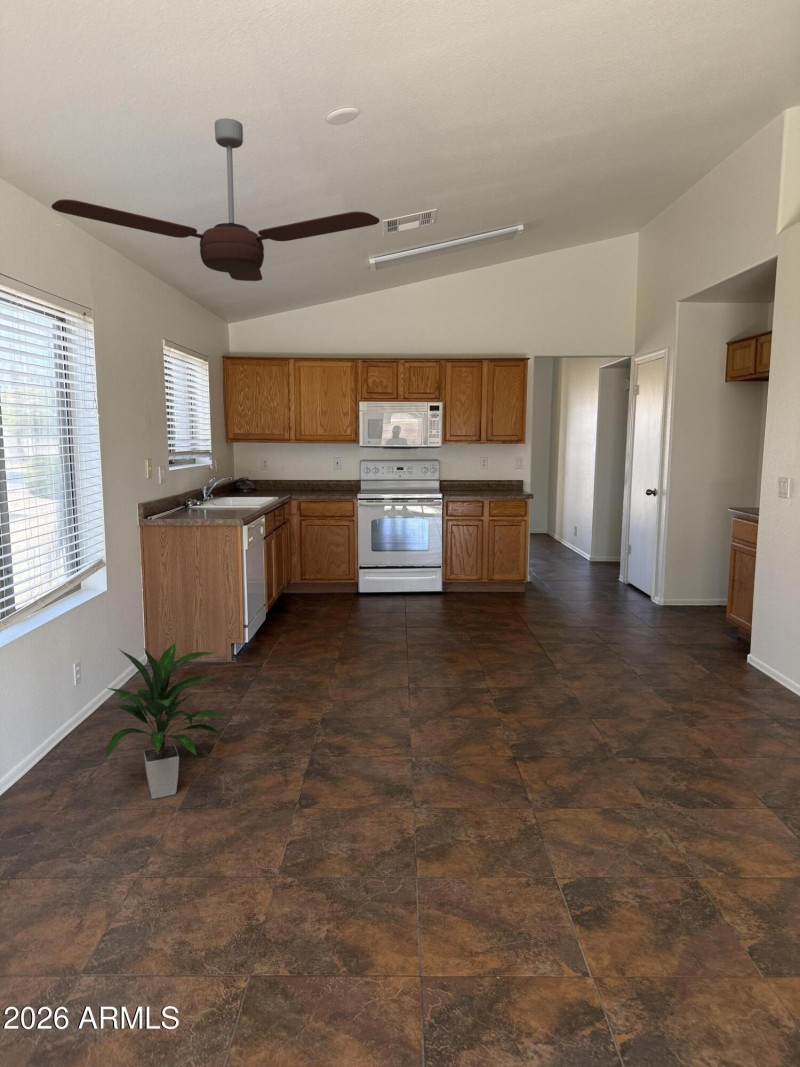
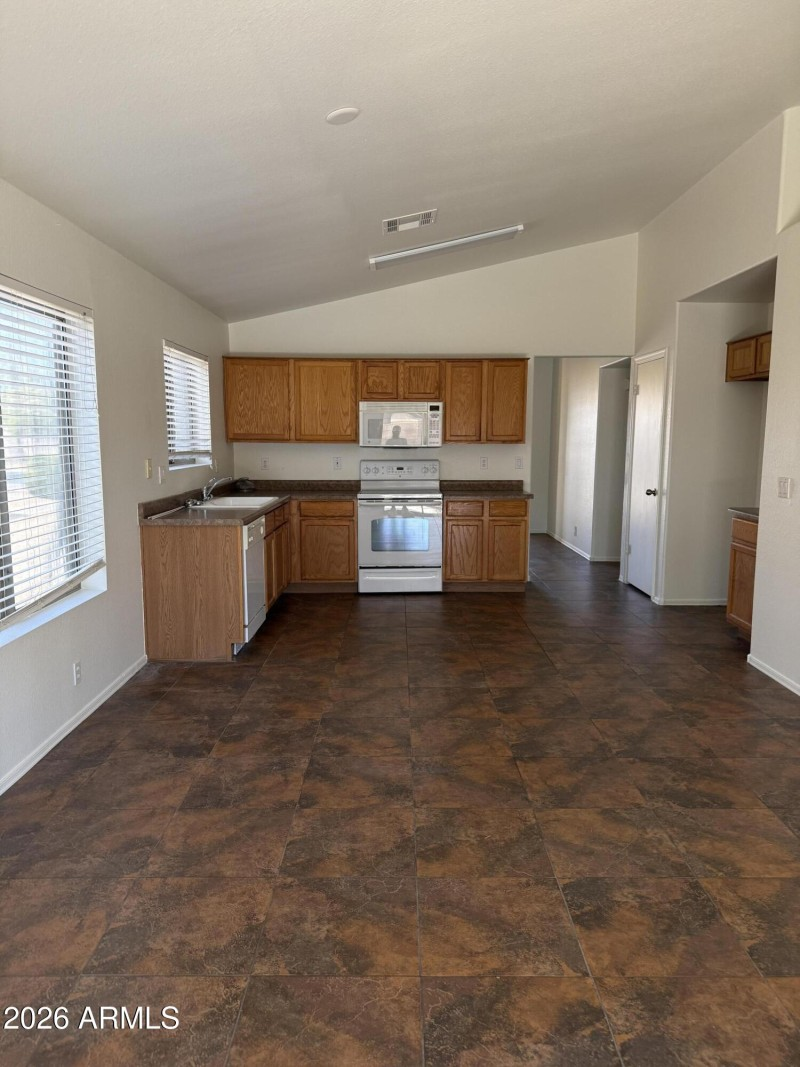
- ceiling fan (228, 203)
- indoor plant (162, 716)
